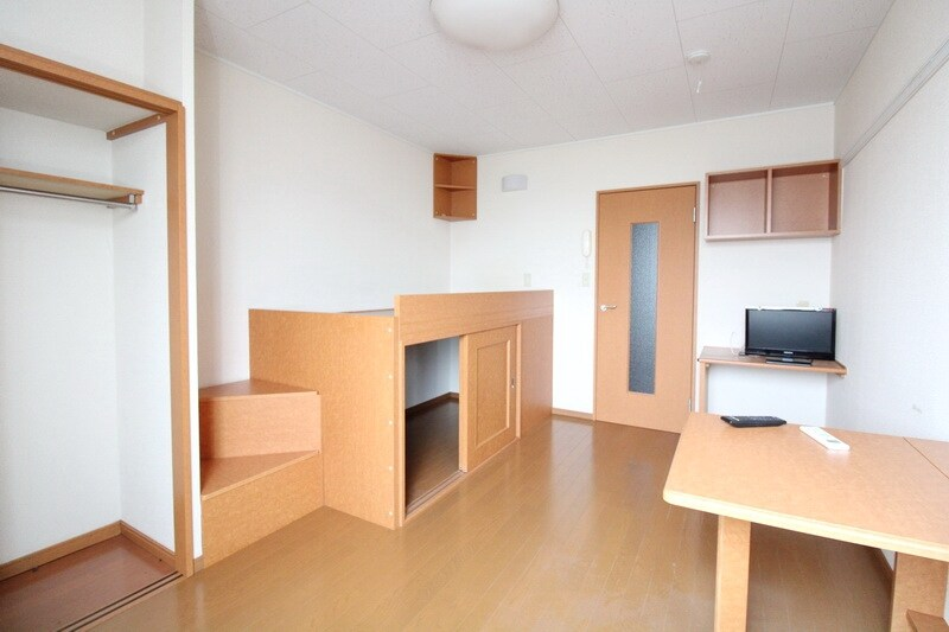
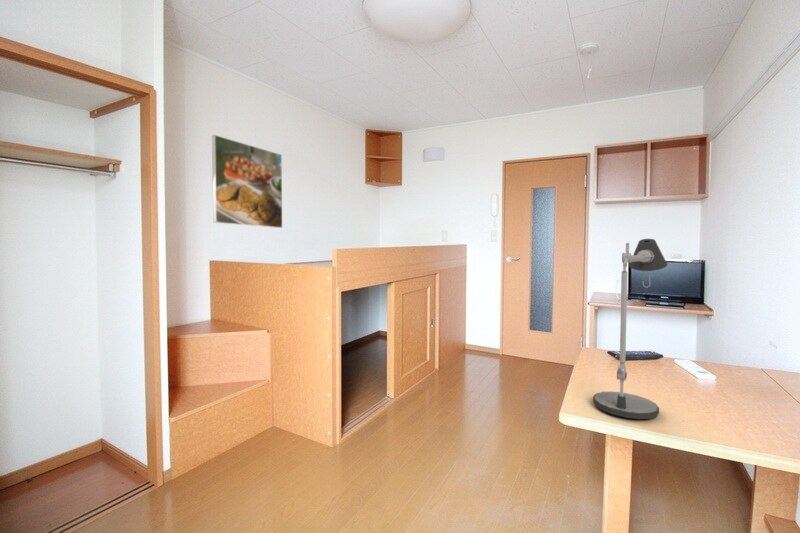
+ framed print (250, 185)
+ desk lamp (626, 312)
